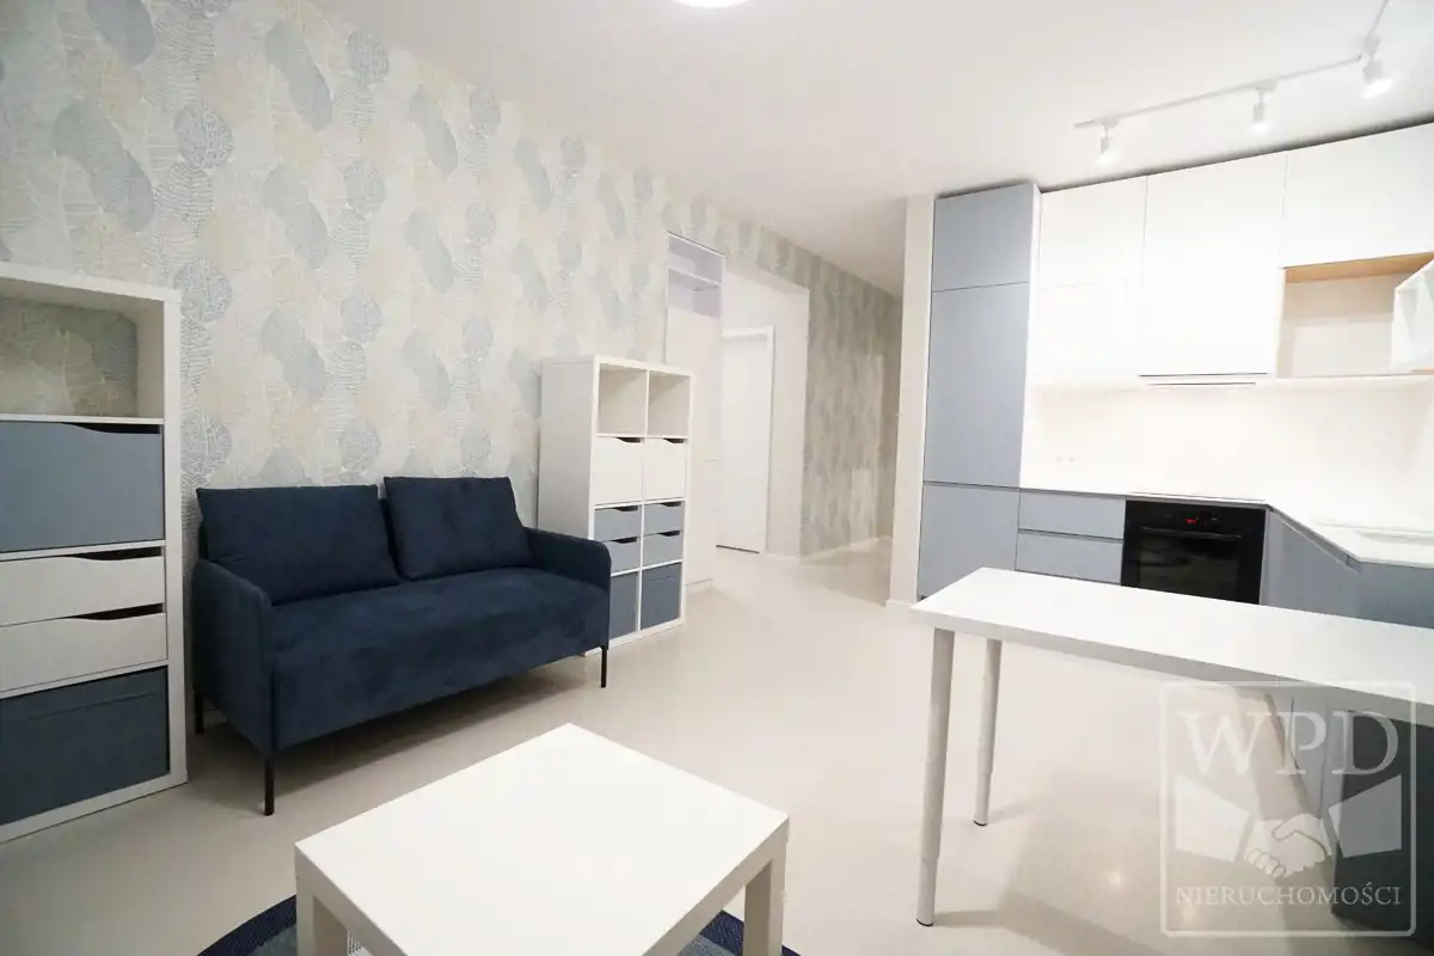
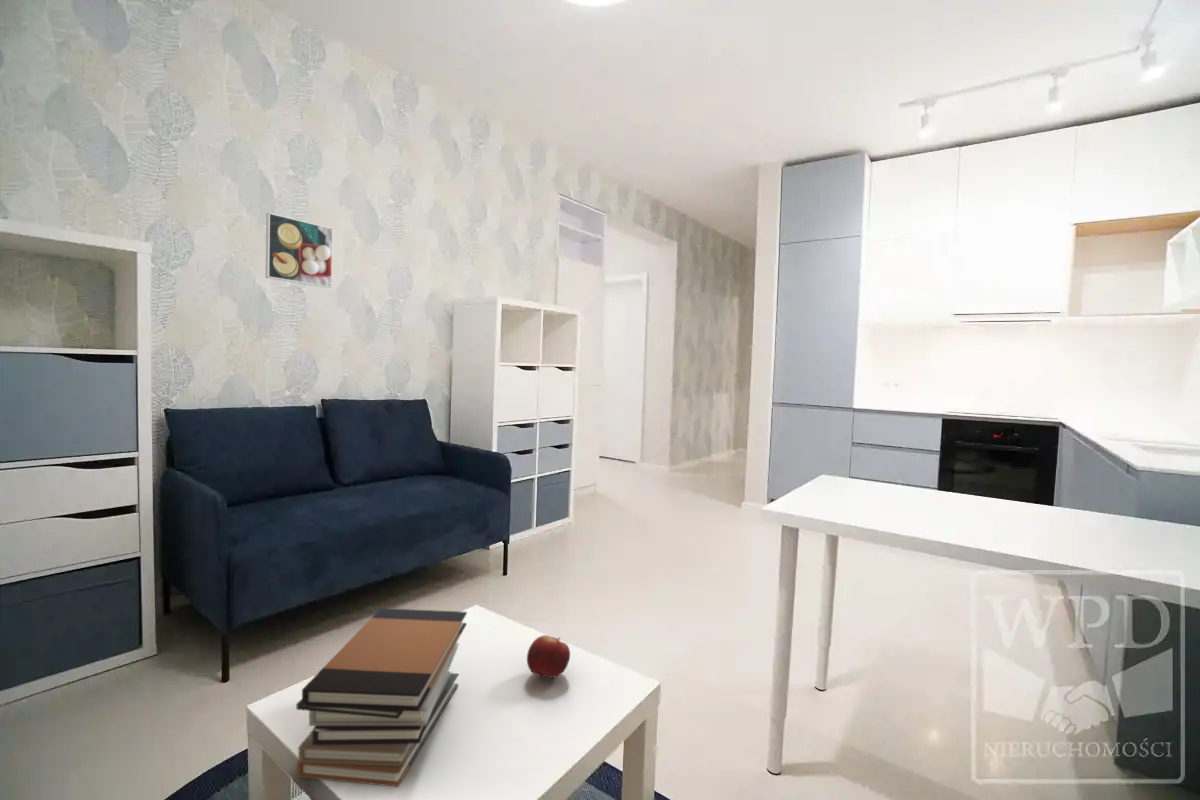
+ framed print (300, 252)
+ book stack (393, 683)
+ fruit (548, 656)
